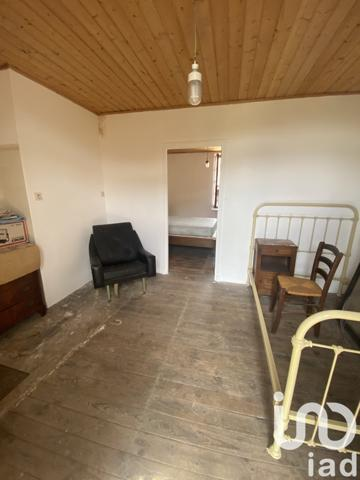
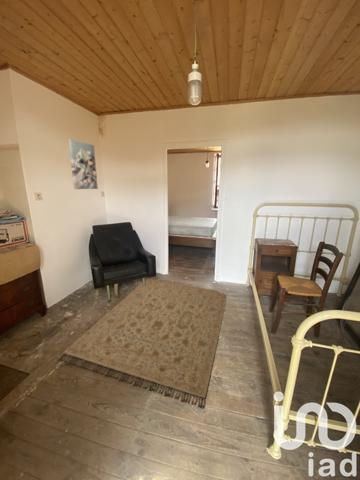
+ rug (164, 315)
+ wall art (84, 166)
